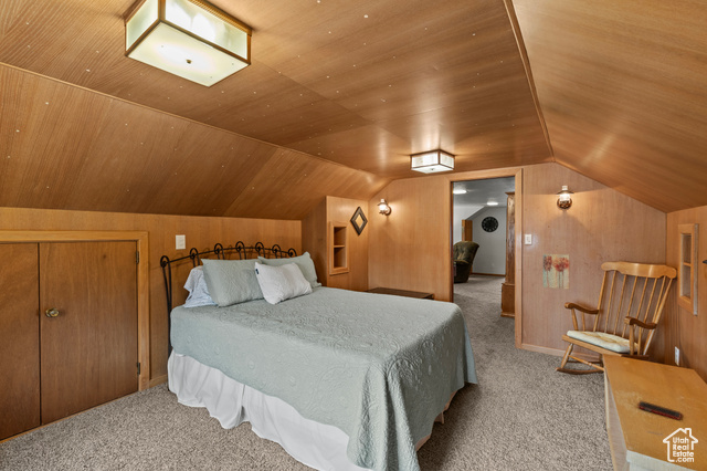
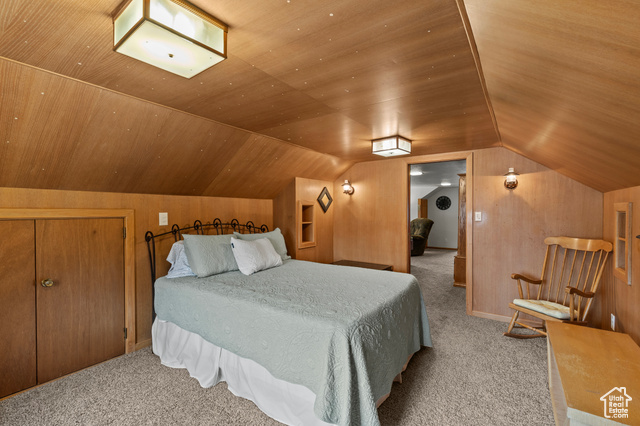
- wall art (556, 271)
- cell phone (658, 409)
